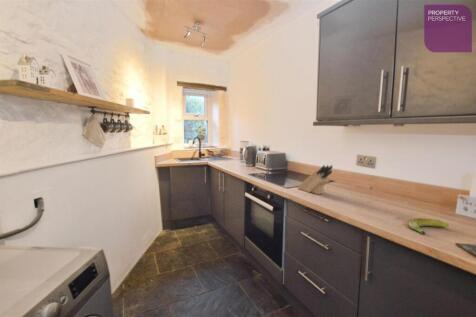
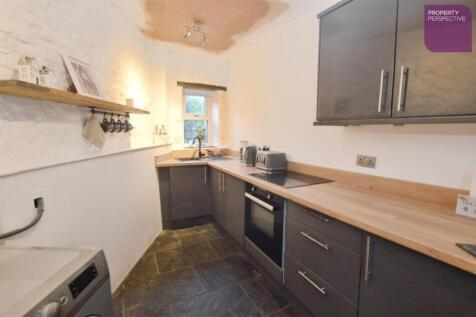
- knife block (315, 177)
- banana (425, 224)
